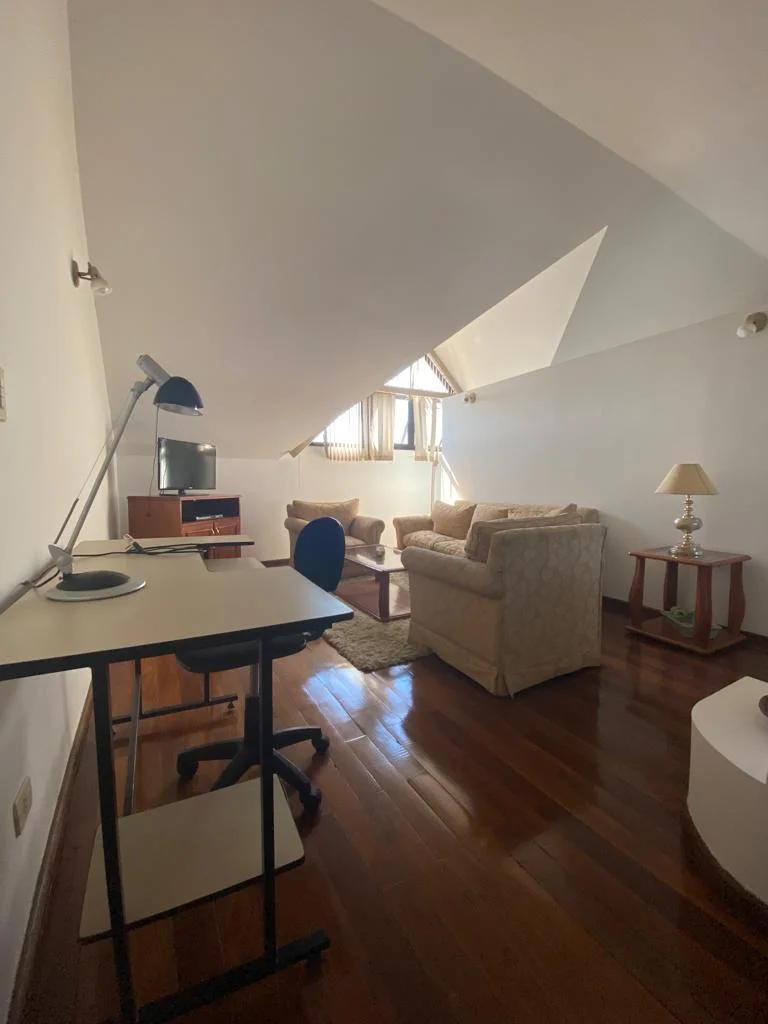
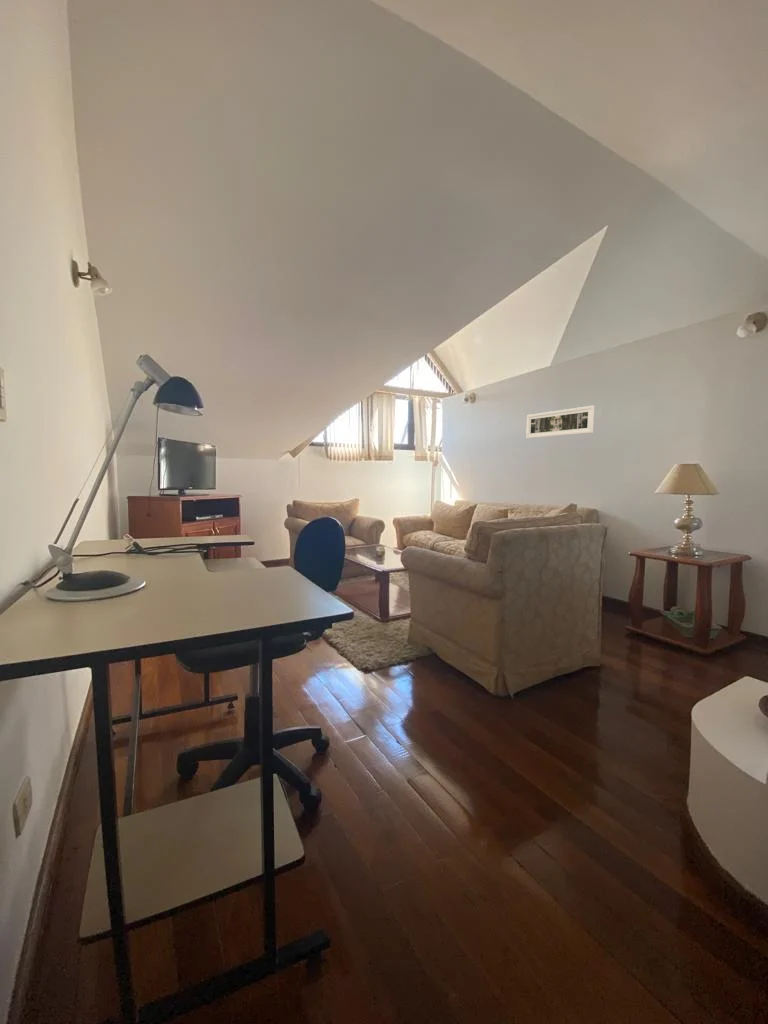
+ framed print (557, 423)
